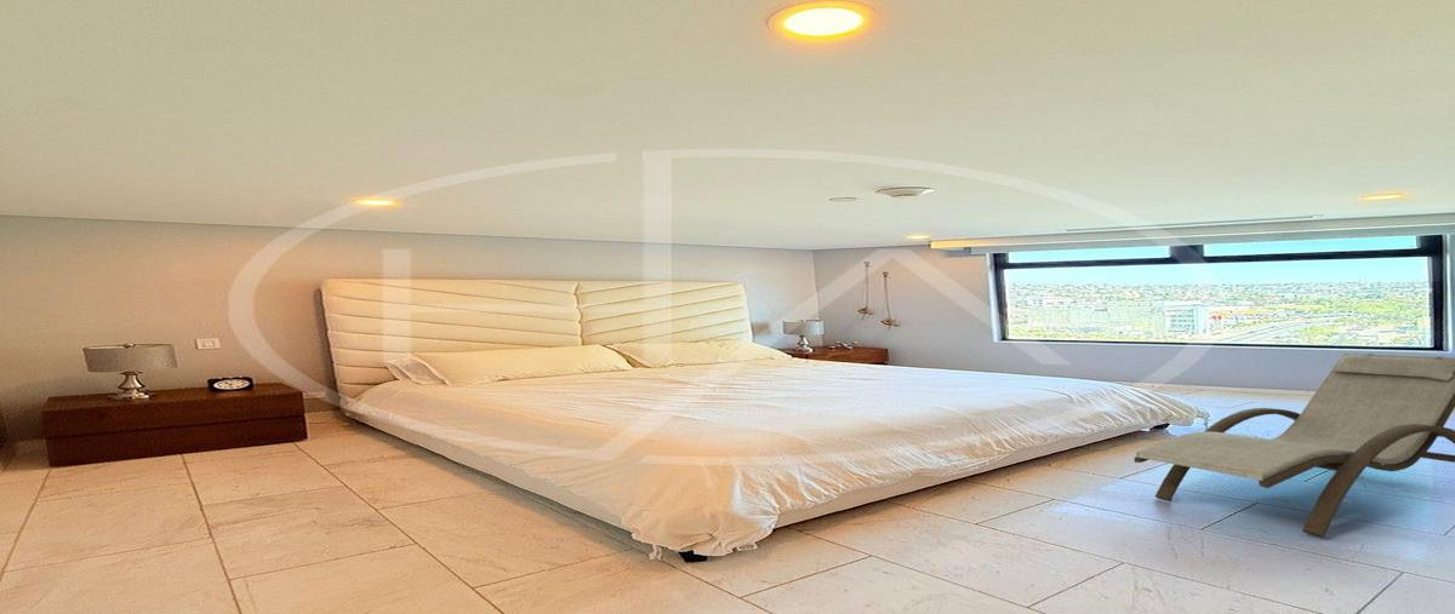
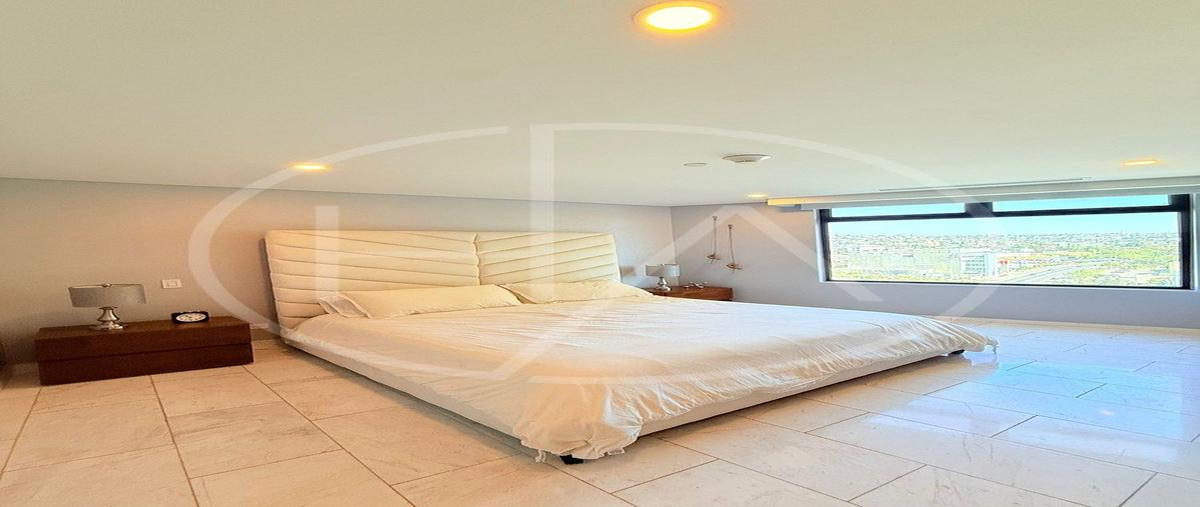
- lounge chair (1316, 430)
